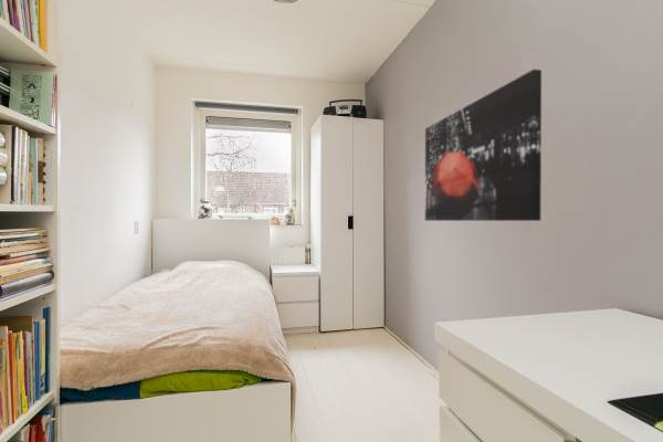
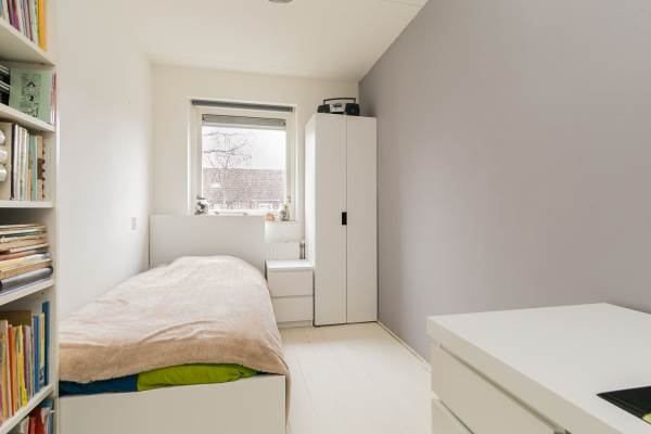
- wall art (469, 162)
